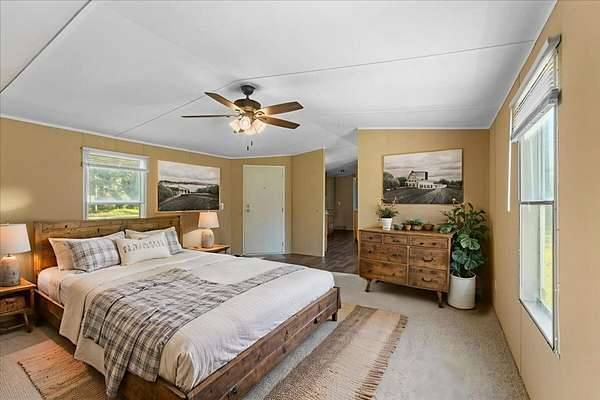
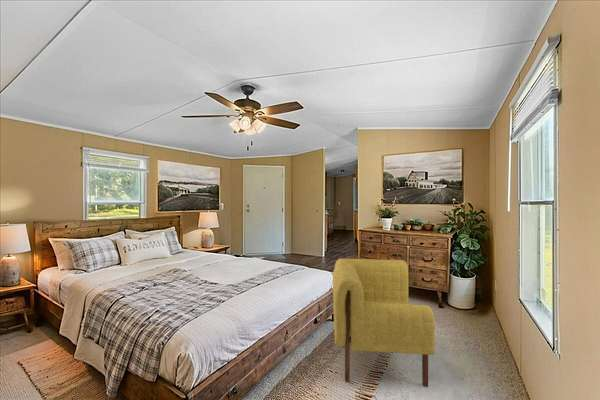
+ armchair (374, 312)
